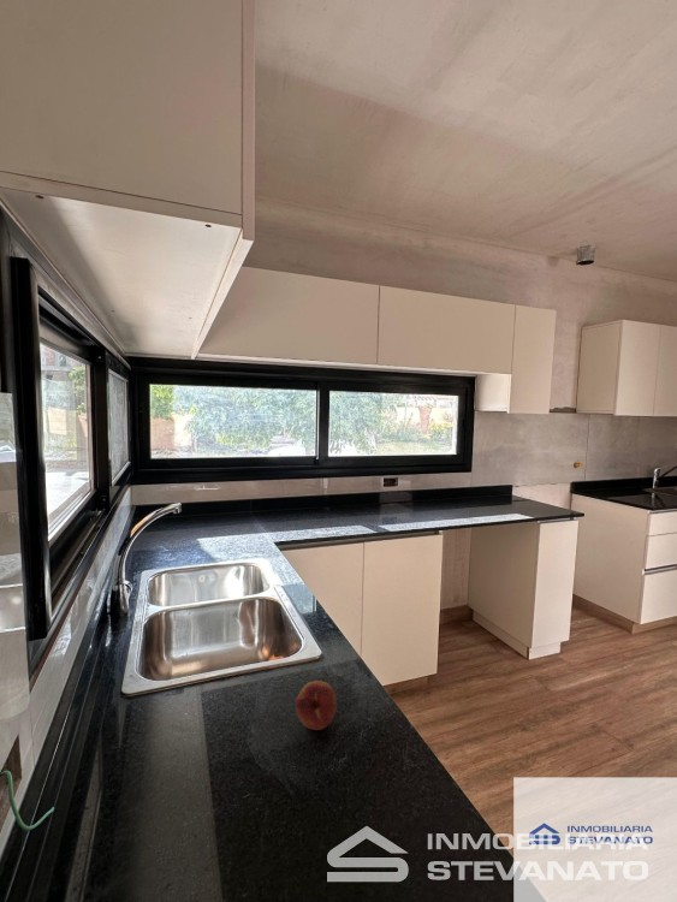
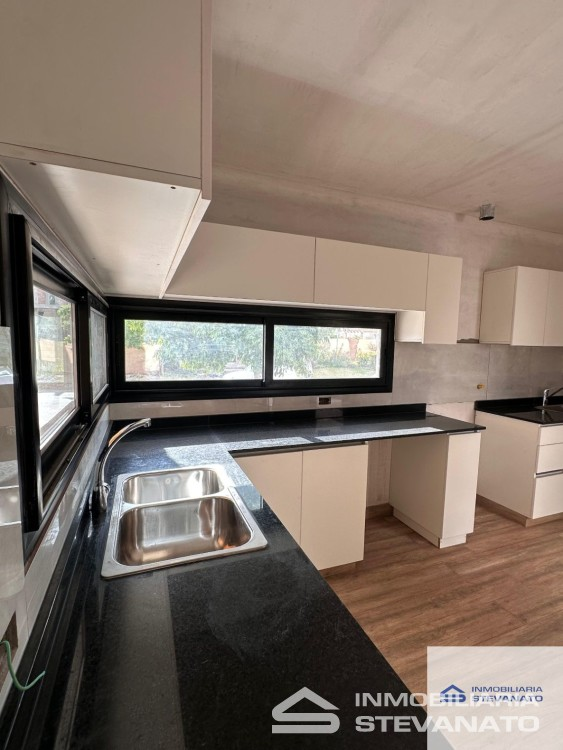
- fruit (315, 702)
